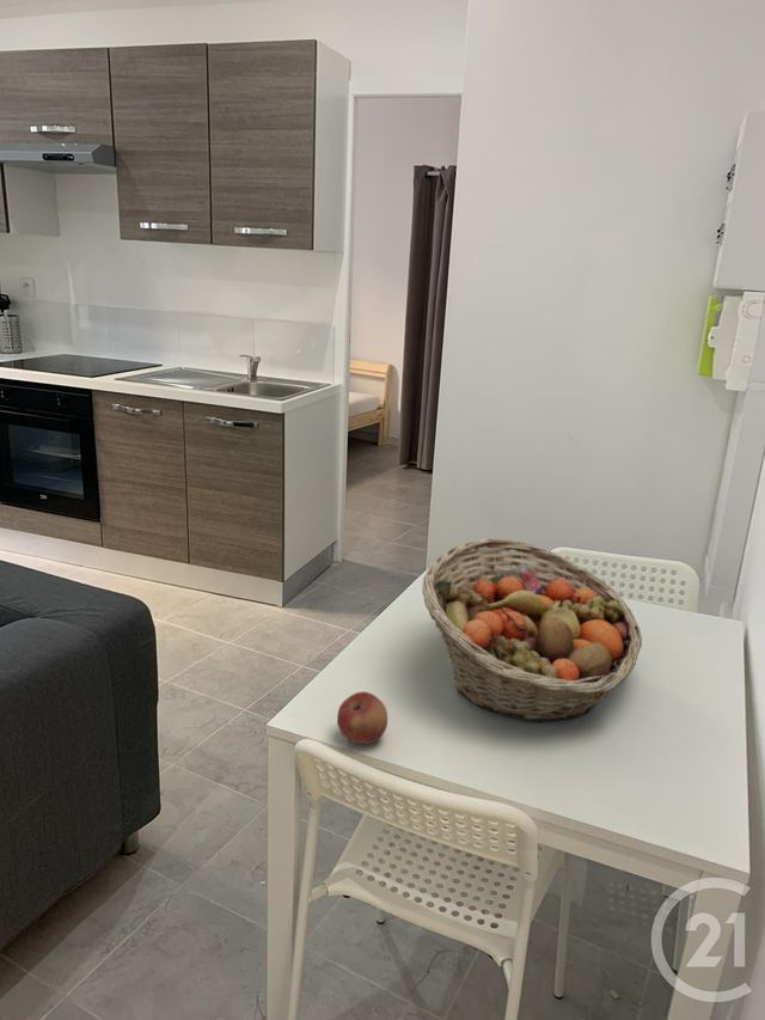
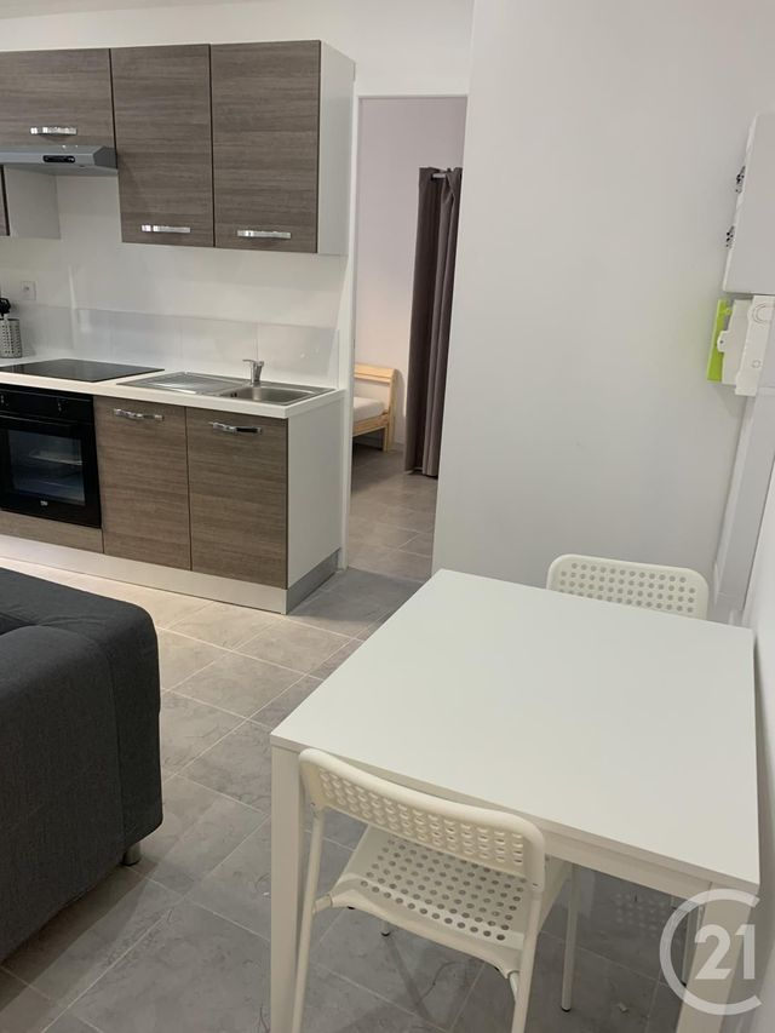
- apple (362, 717)
- fruit basket (531, 623)
